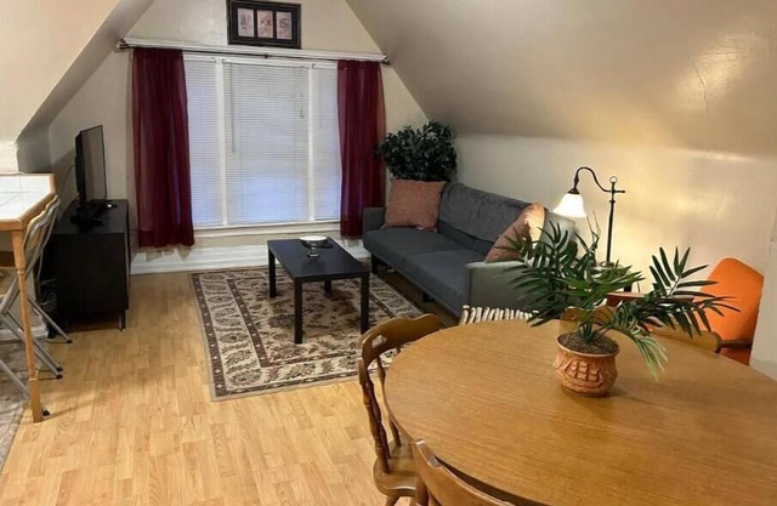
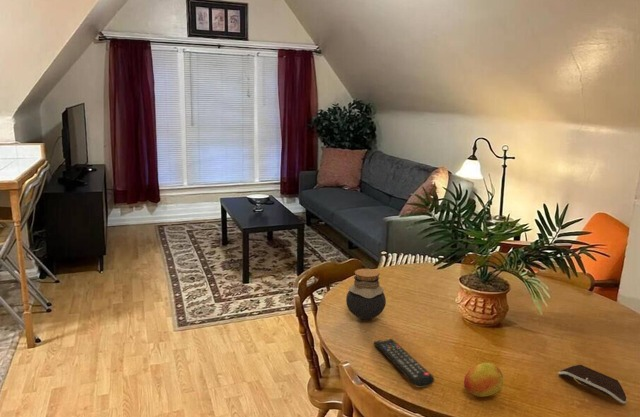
+ remote control (401, 360)
+ decorative shield (591, 381)
+ jar (366, 294)
+ fruit (483, 379)
